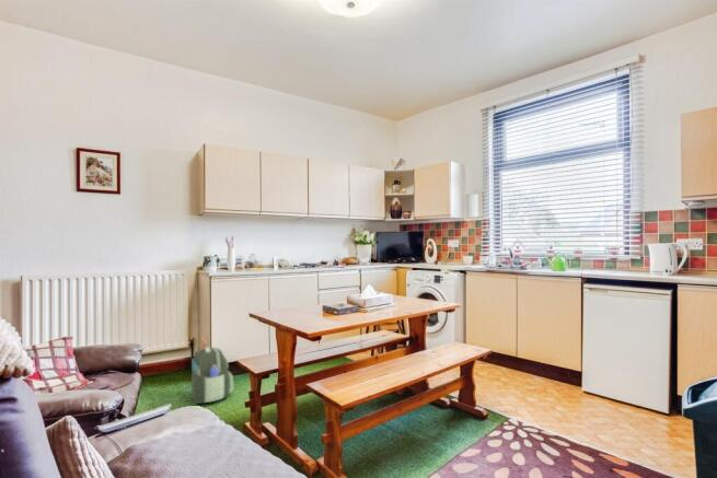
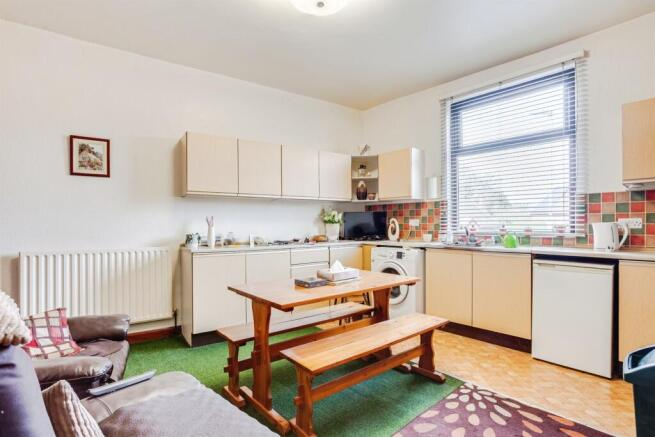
- backpack (211, 369)
